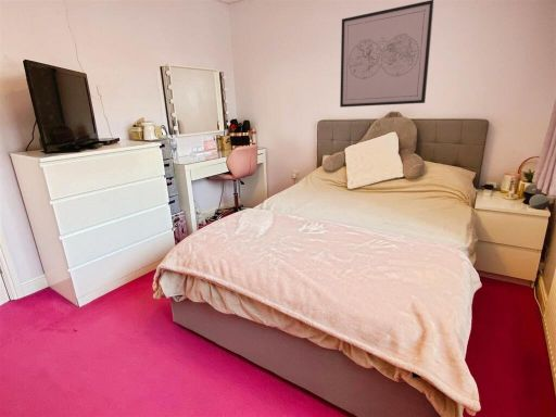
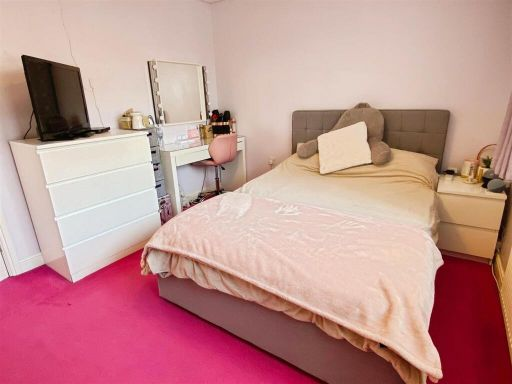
- wall art (381, 59)
